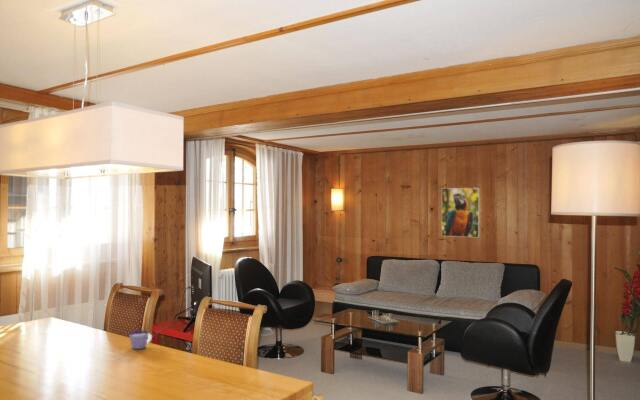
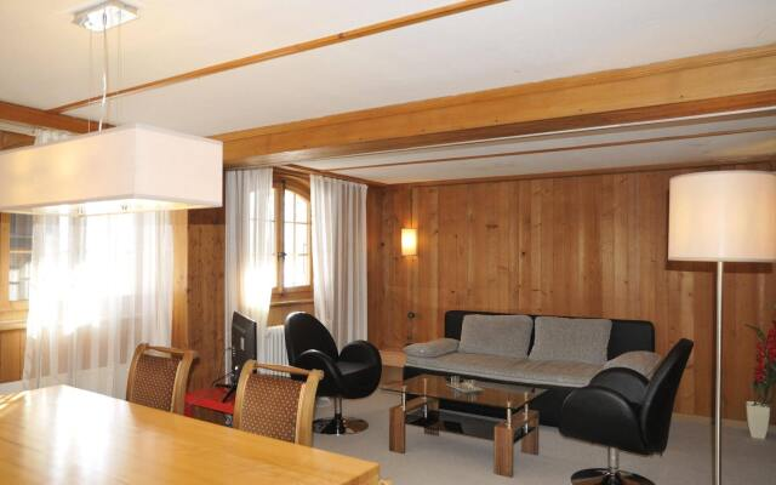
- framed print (460, 212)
- cup (141, 339)
